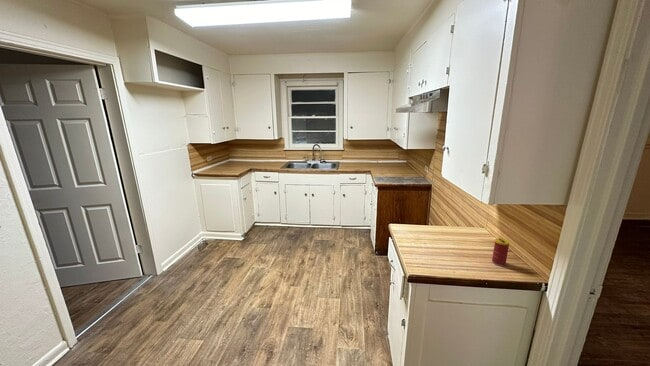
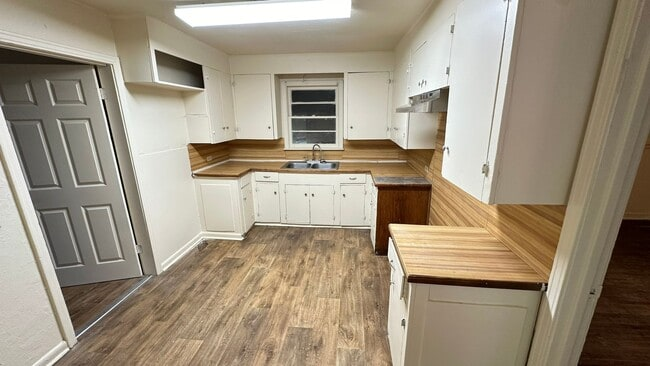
- beverage can (500, 251)
